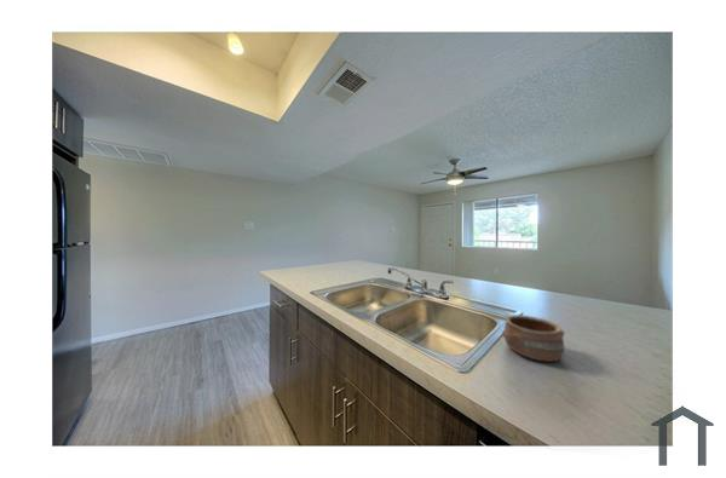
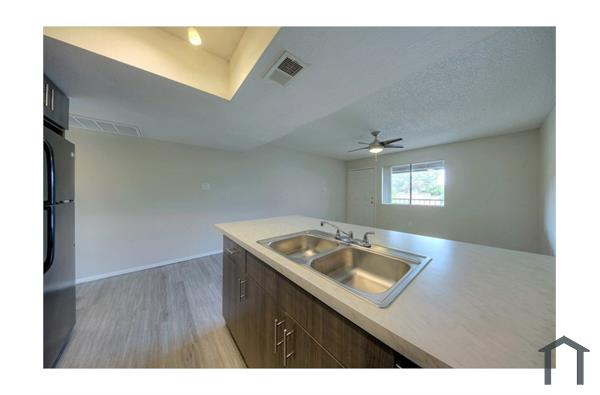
- pottery (531, 336)
